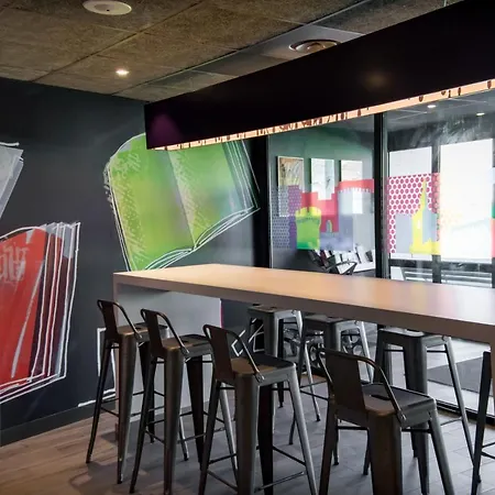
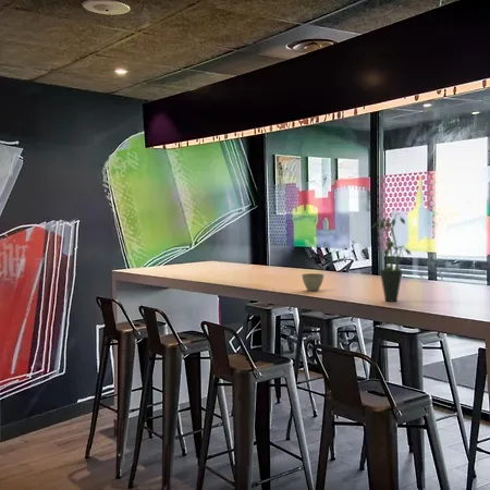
+ potted plant (391, 256)
+ flower pot (313, 282)
